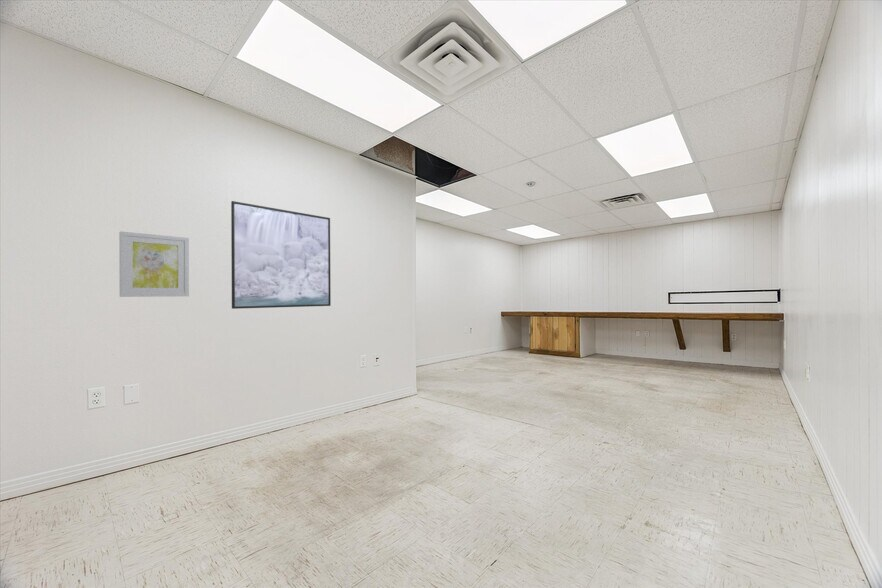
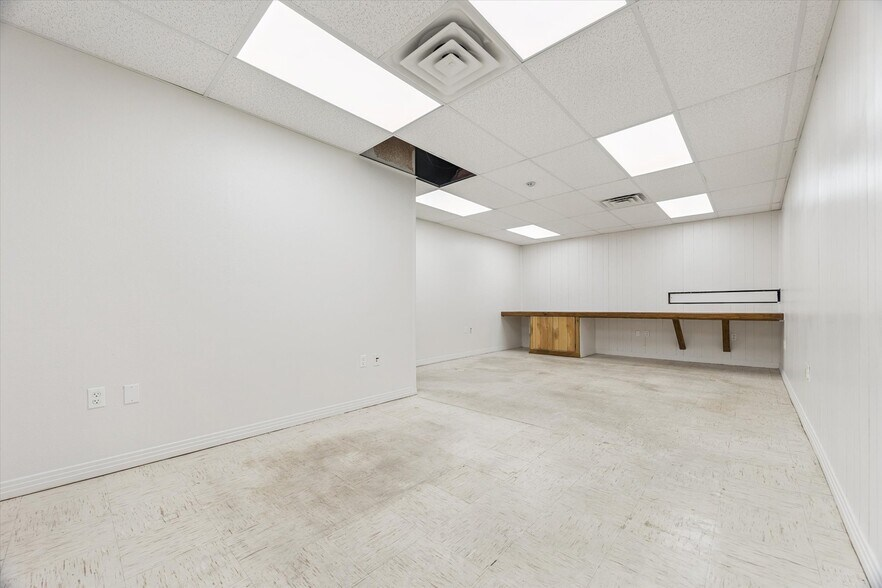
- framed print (285, 258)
- wall art (156, 265)
